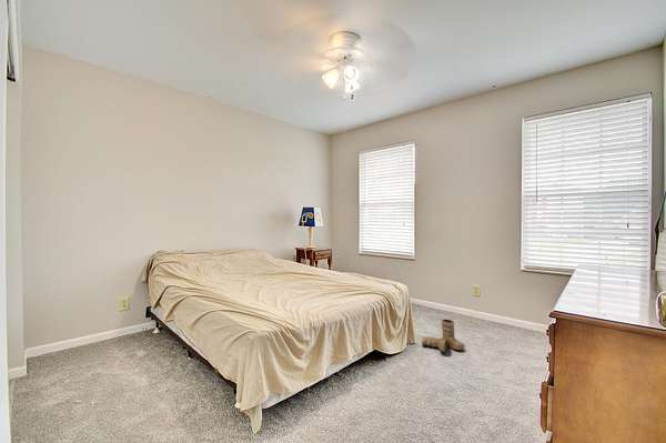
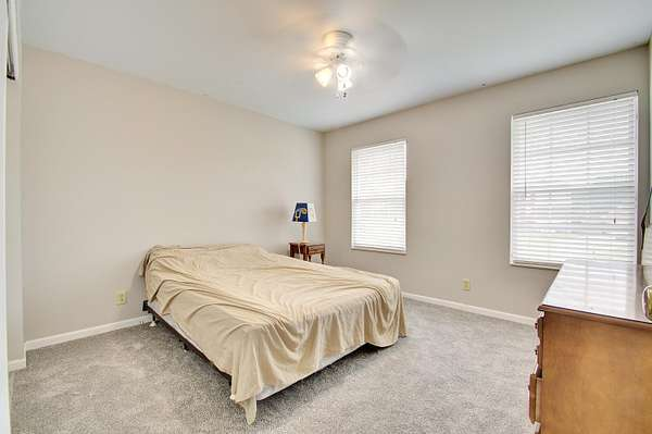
- boots (443, 335)
